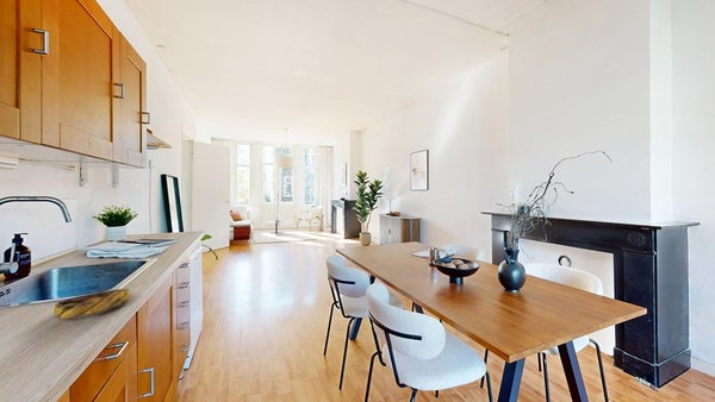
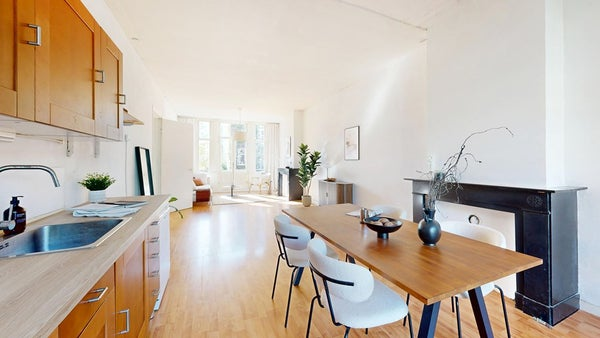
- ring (95, 300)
